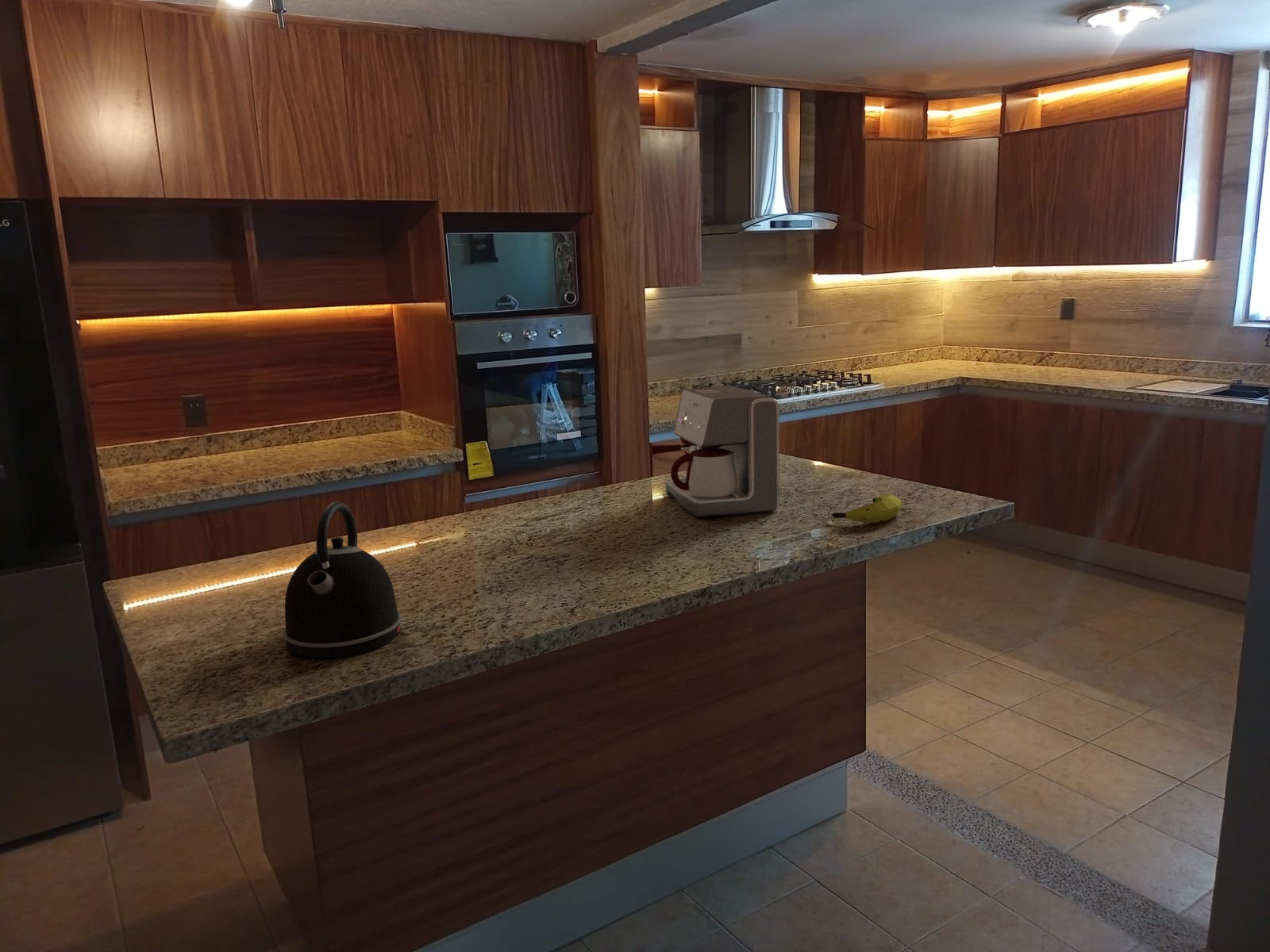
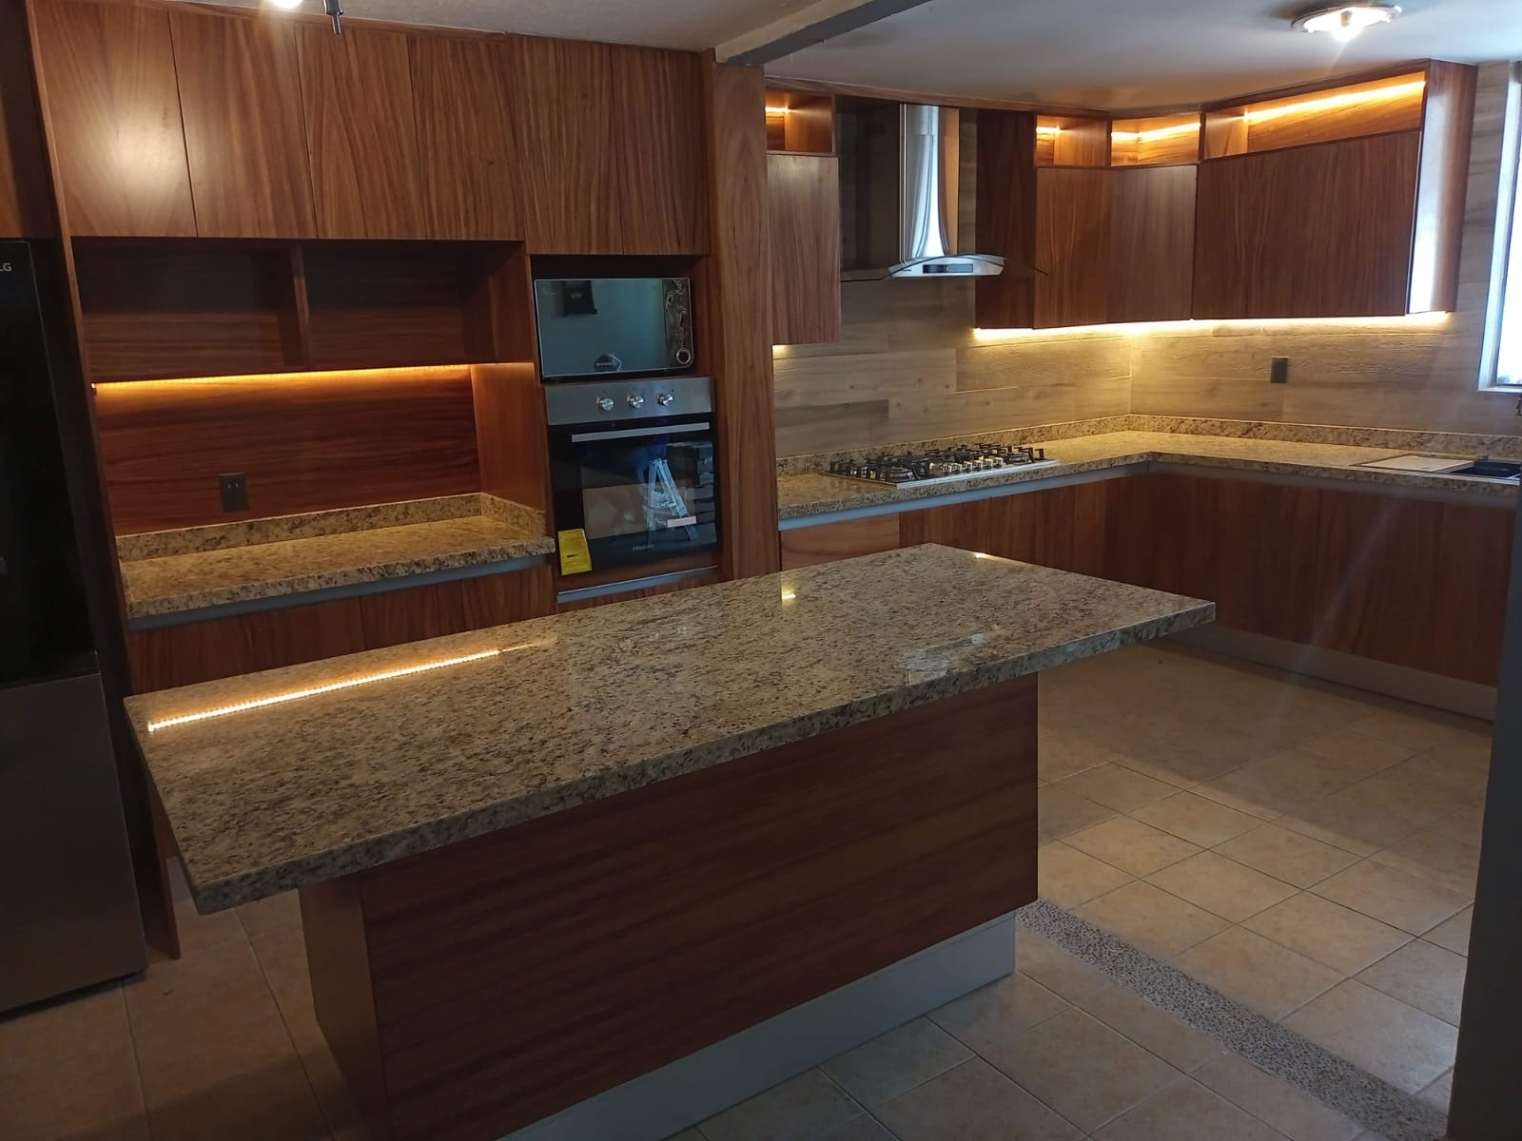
- banana (868, 505)
- coffee maker (721, 447)
- kettle (337, 570)
